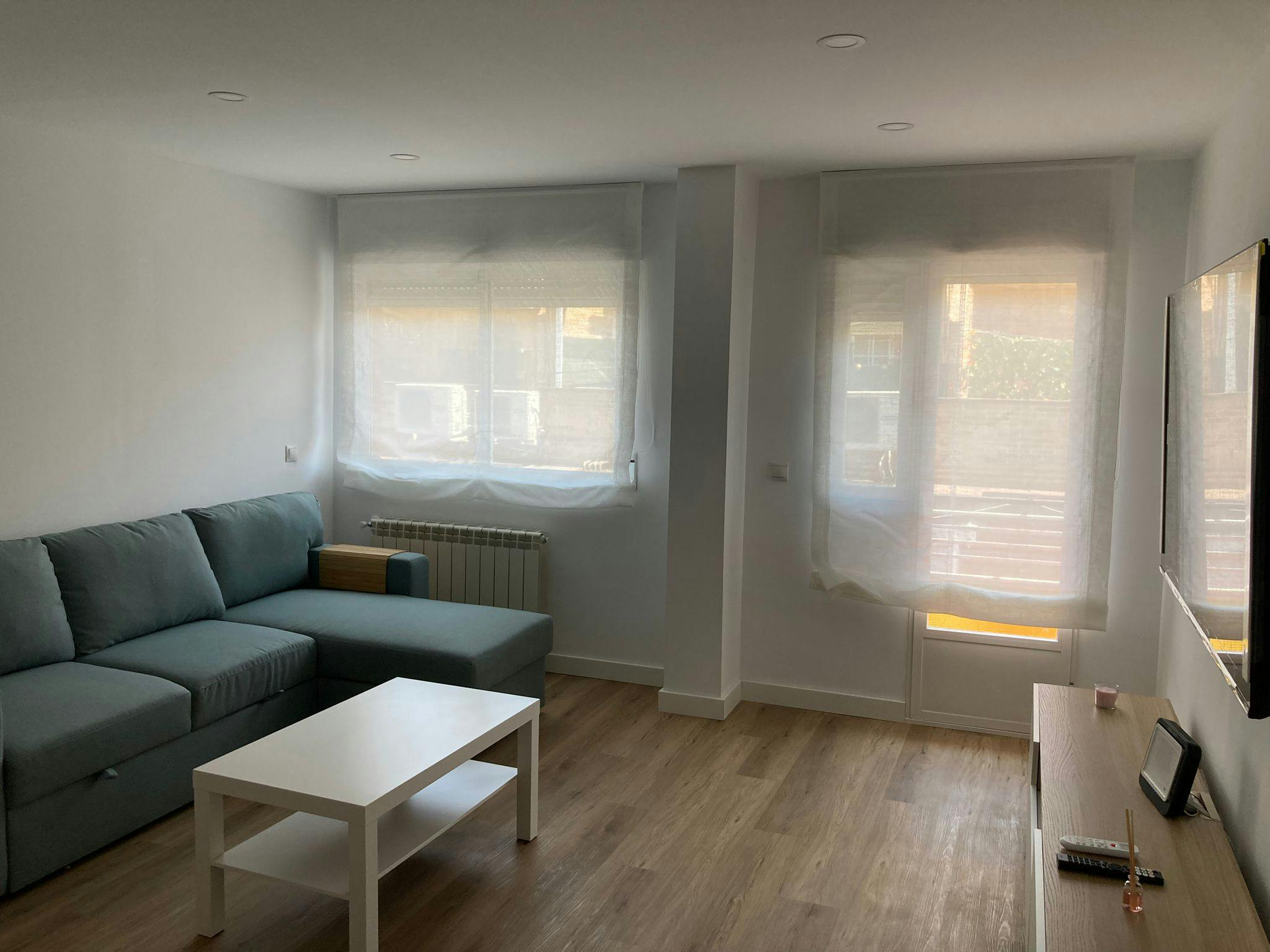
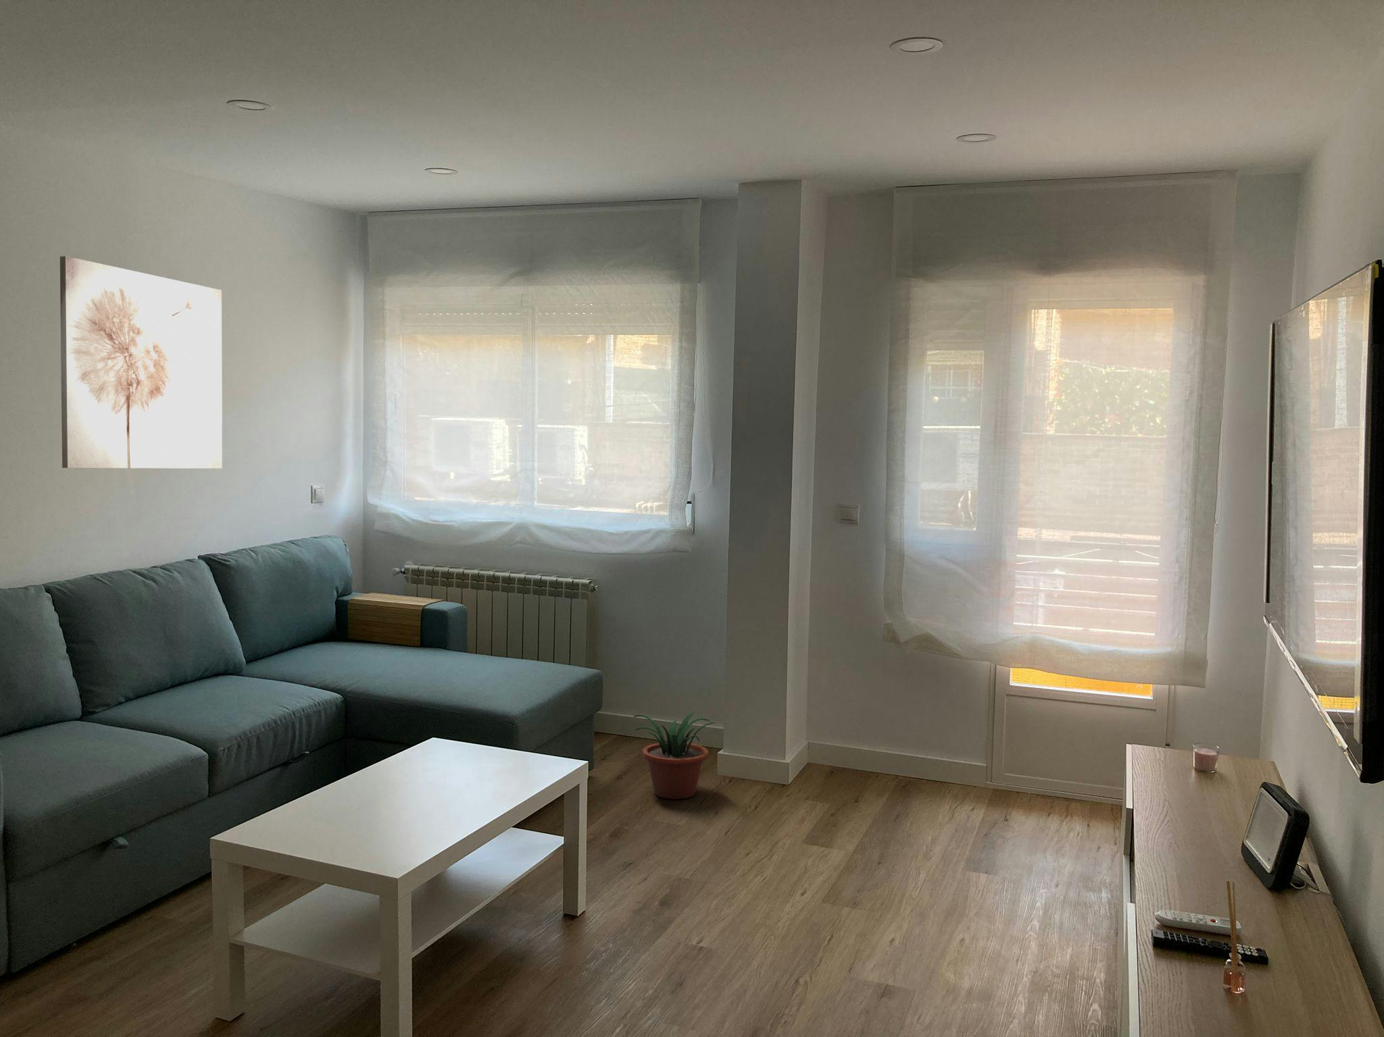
+ wall art (148, 371)
+ potted plant (673, 754)
